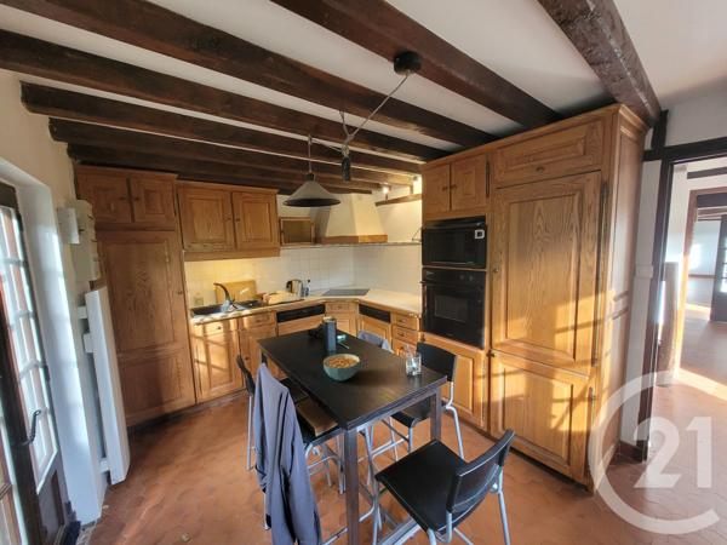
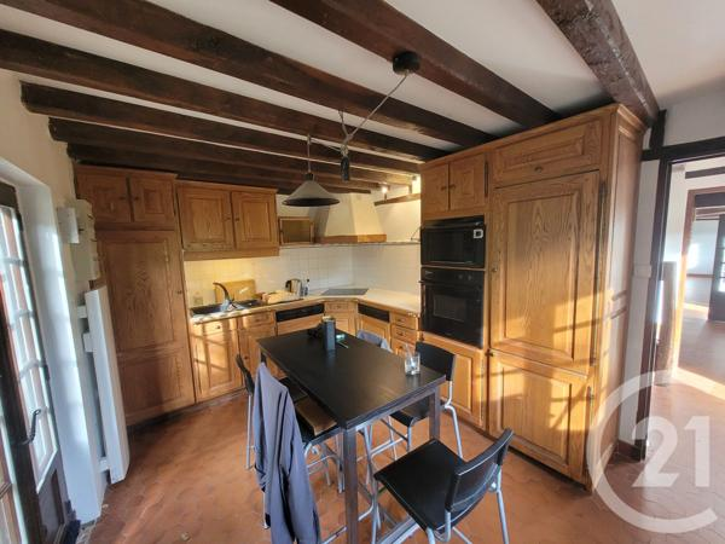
- cereal bowl (342, 369)
